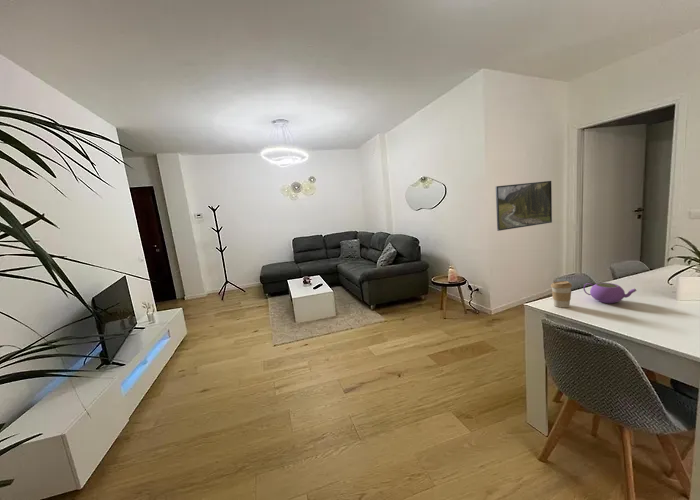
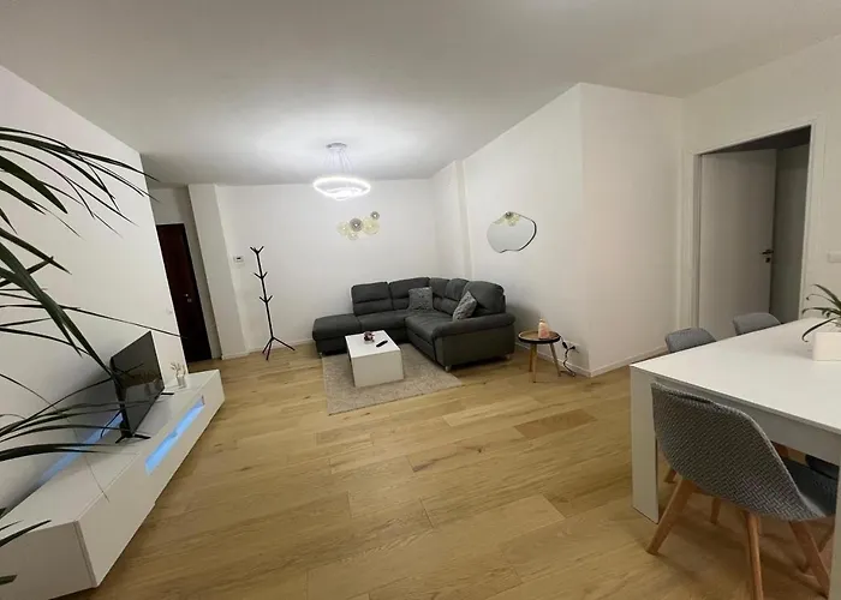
- teapot (608, 293)
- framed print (524, 205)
- coffee cup (561, 293)
